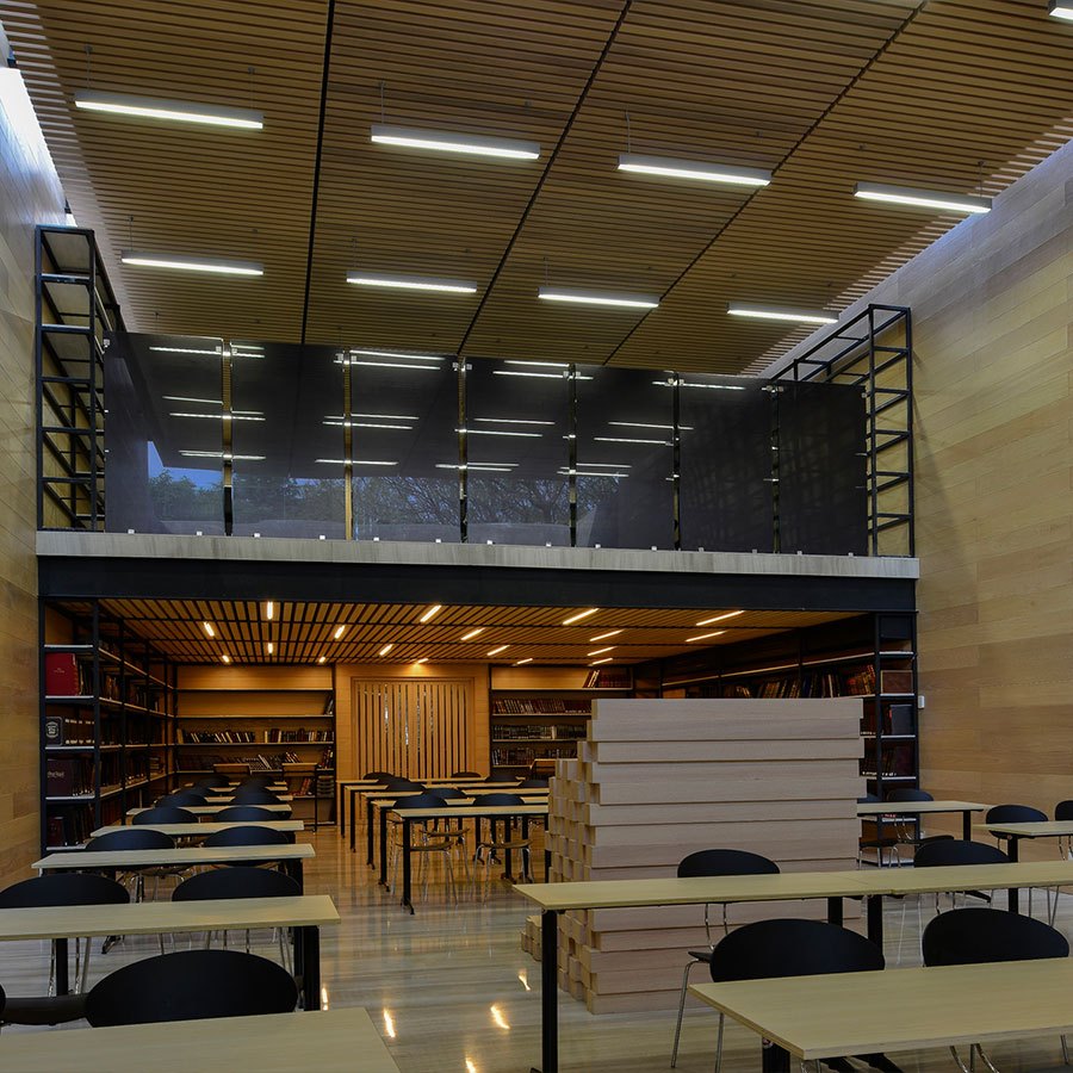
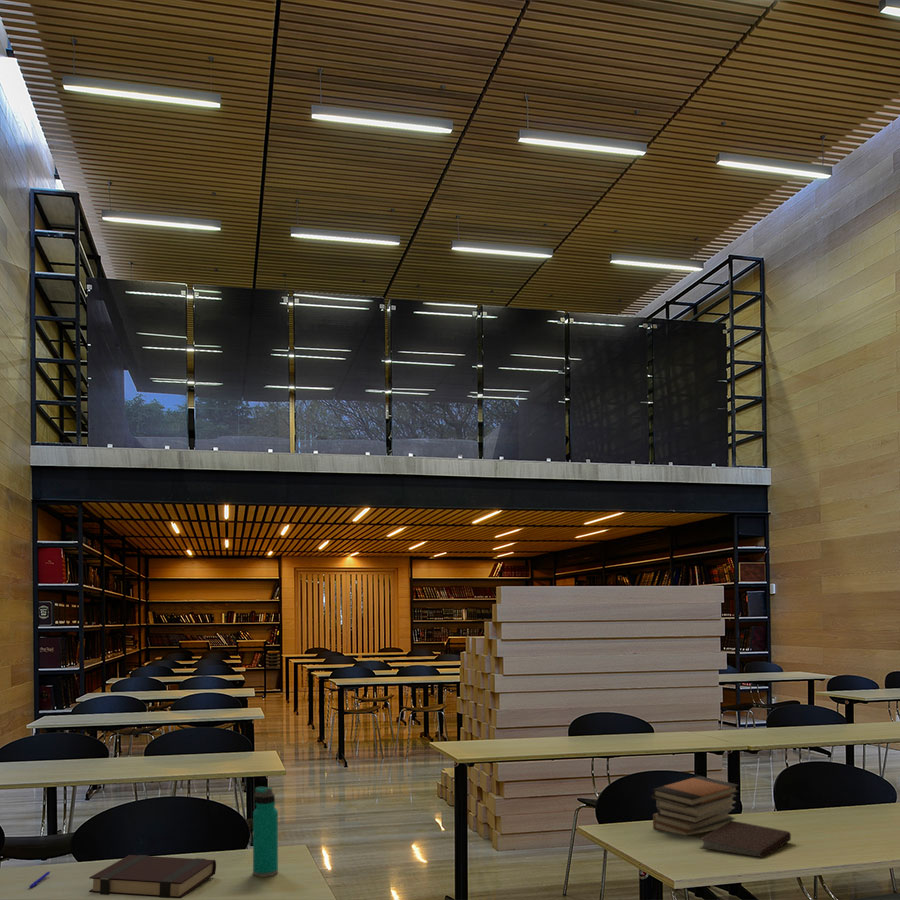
+ water bottle (265, 829)
+ book stack (695, 806)
+ book (154, 875)
+ pen (40, 878)
+ notebook (745, 840)
